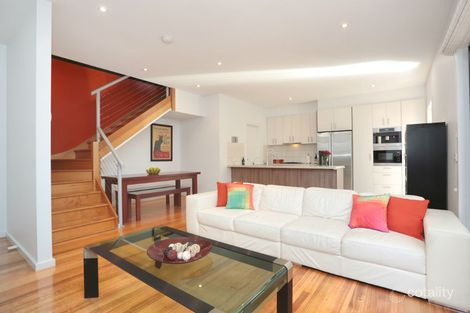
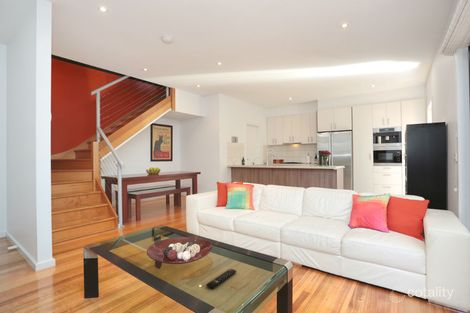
+ remote control (222, 278)
